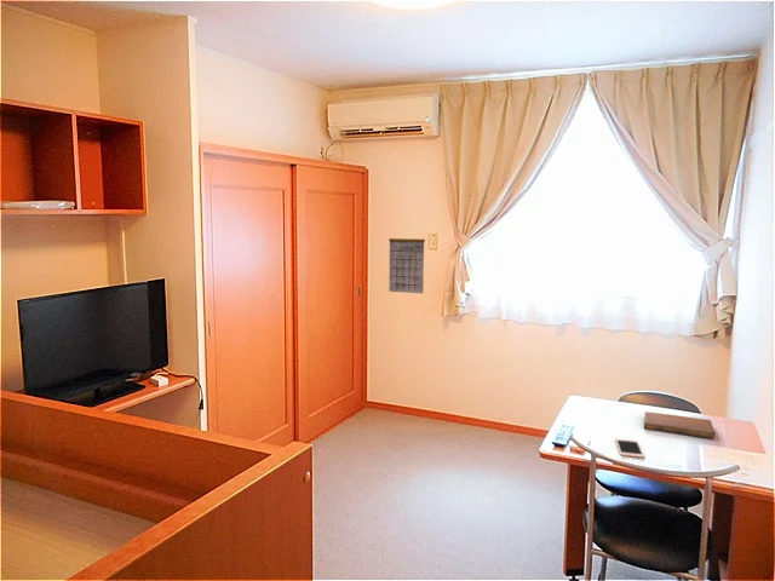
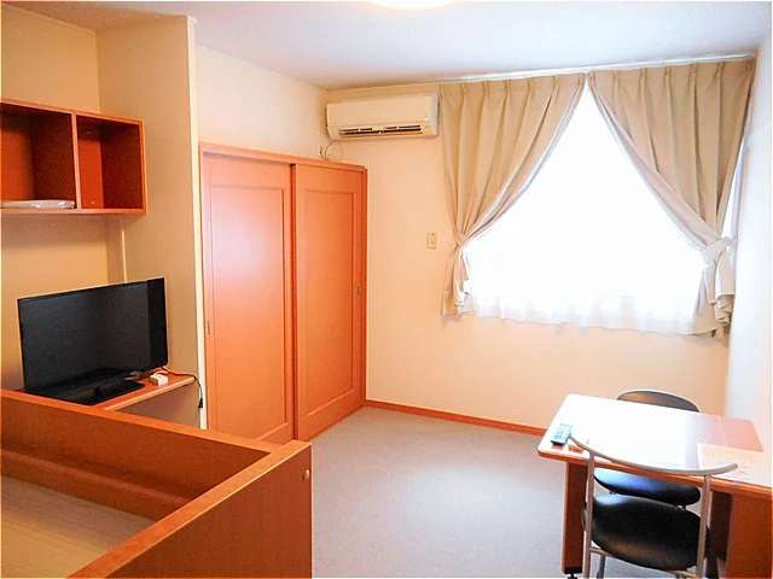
- calendar (406, 259)
- notebook (677, 424)
- cell phone (628, 447)
